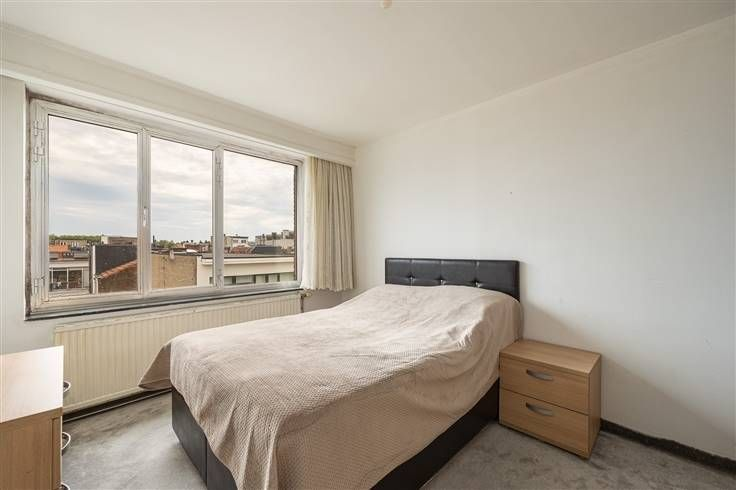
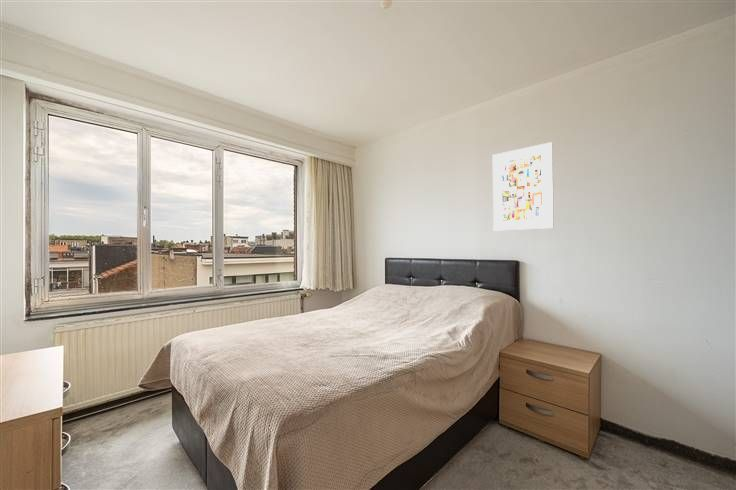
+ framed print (521, 189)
